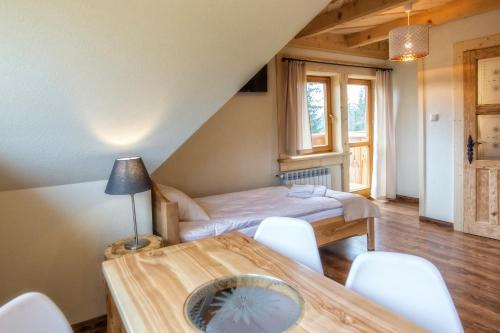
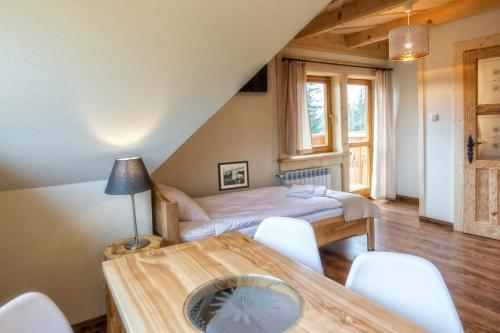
+ picture frame (233, 175)
